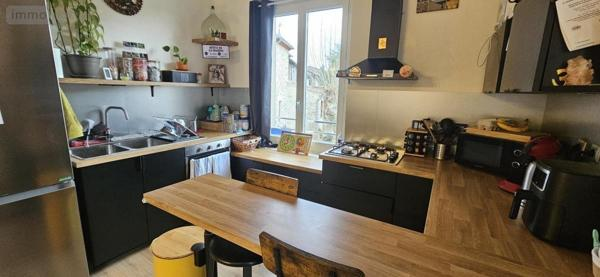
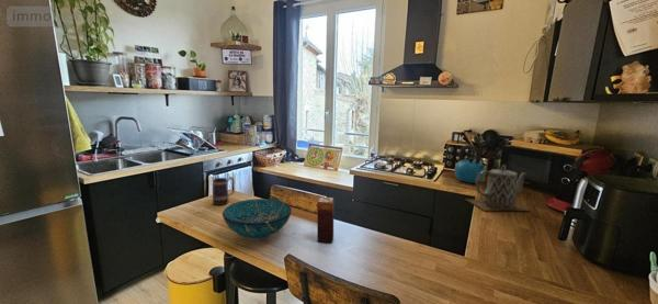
+ teapot (499, 184)
+ mug (224, 190)
+ bowl (258, 222)
+ candle (326, 219)
+ kettle (472, 162)
